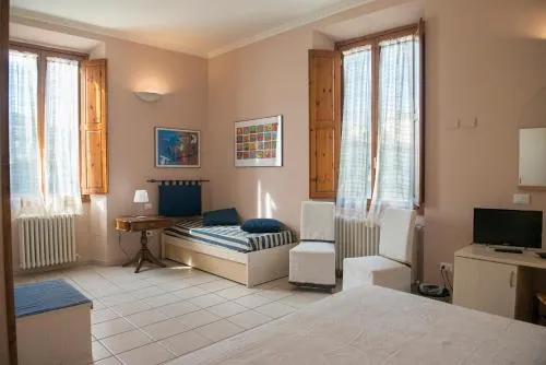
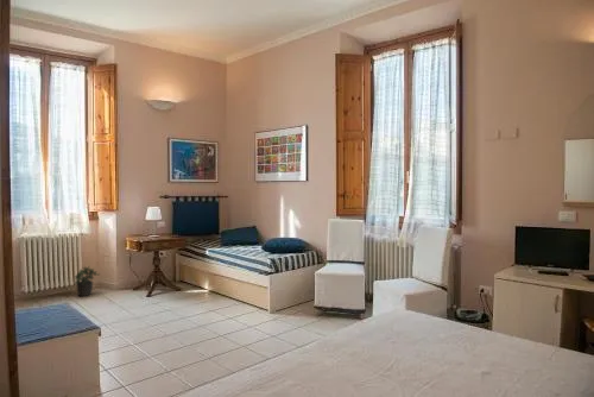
+ potted plant (86, 279)
